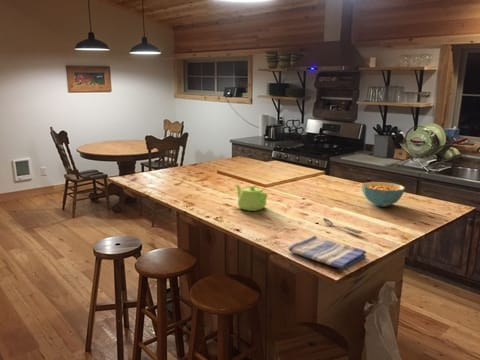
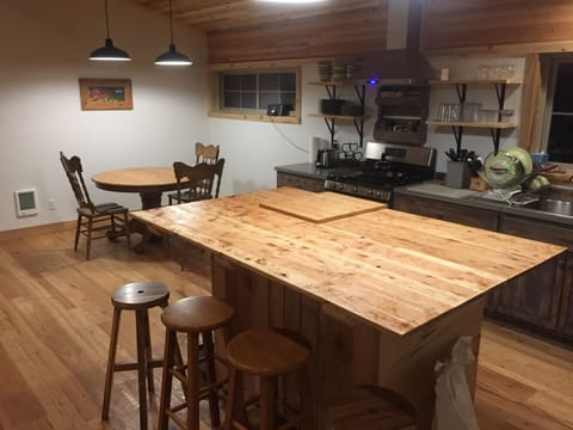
- cereal bowl (382, 195)
- spoon (341, 227)
- dish towel (326, 250)
- teapot (250, 196)
